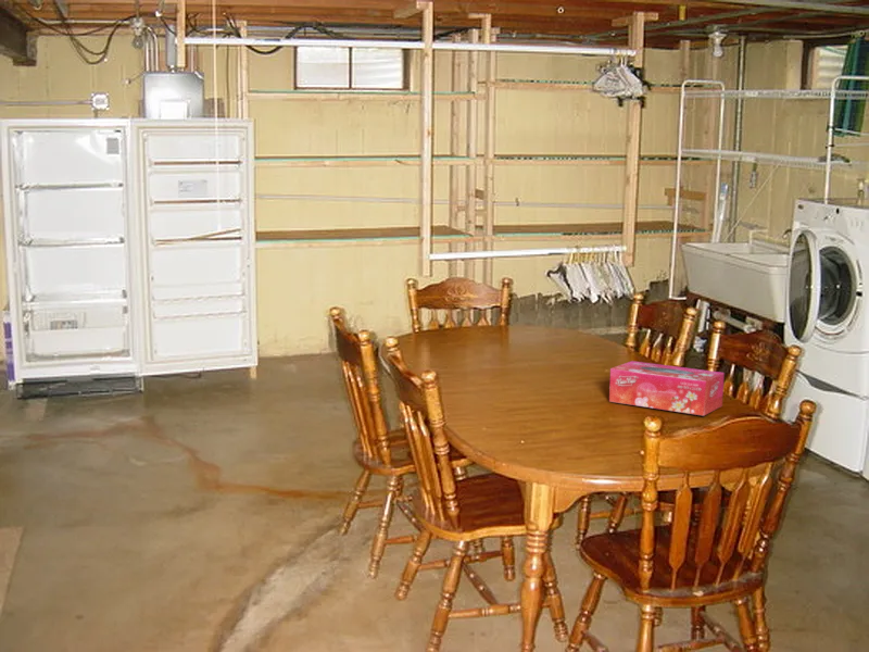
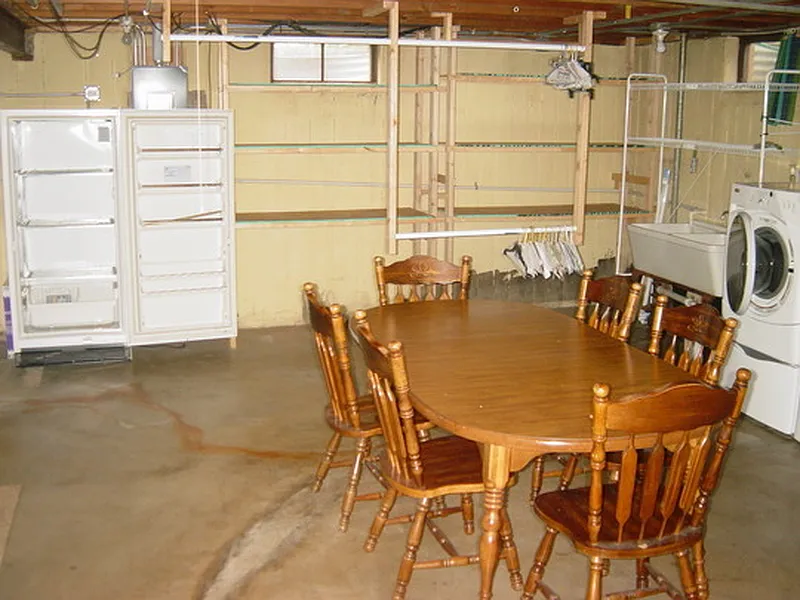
- tissue box (666, 387)
